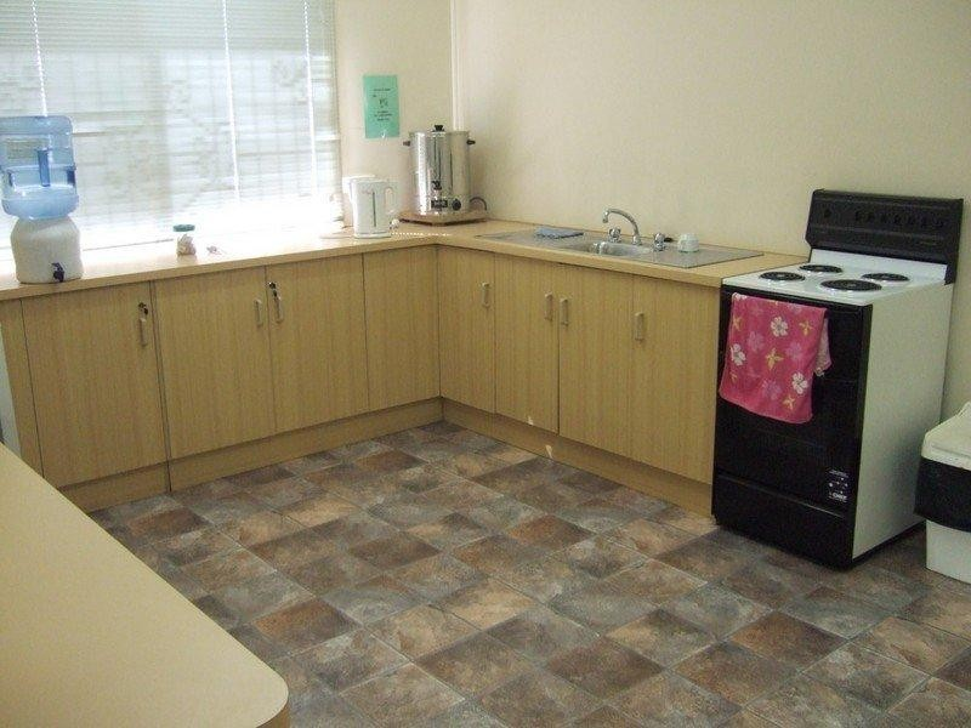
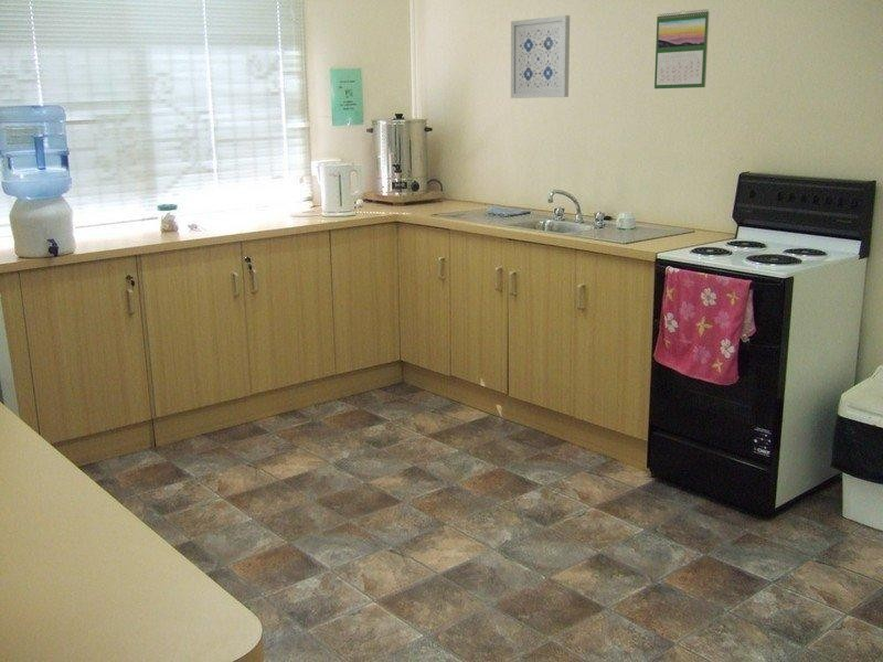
+ wall art (539, 57)
+ calendar (680, 49)
